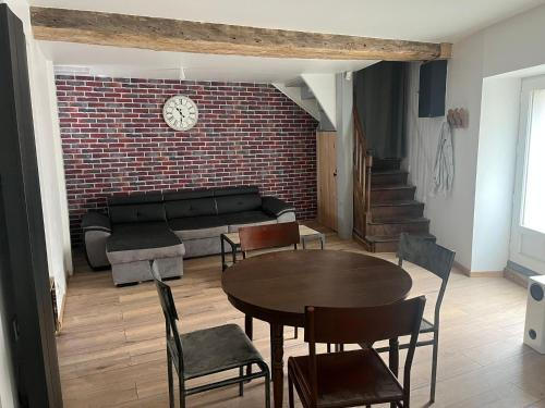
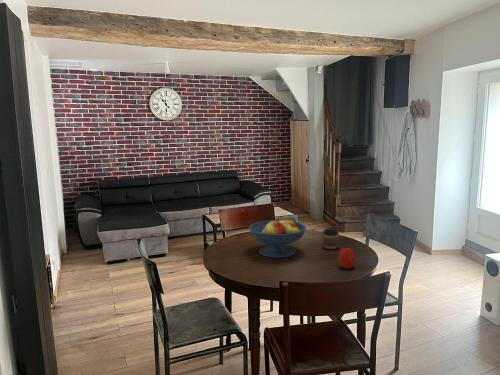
+ coffee cup (330, 237)
+ fruit bowl (277, 235)
+ apple (346, 257)
